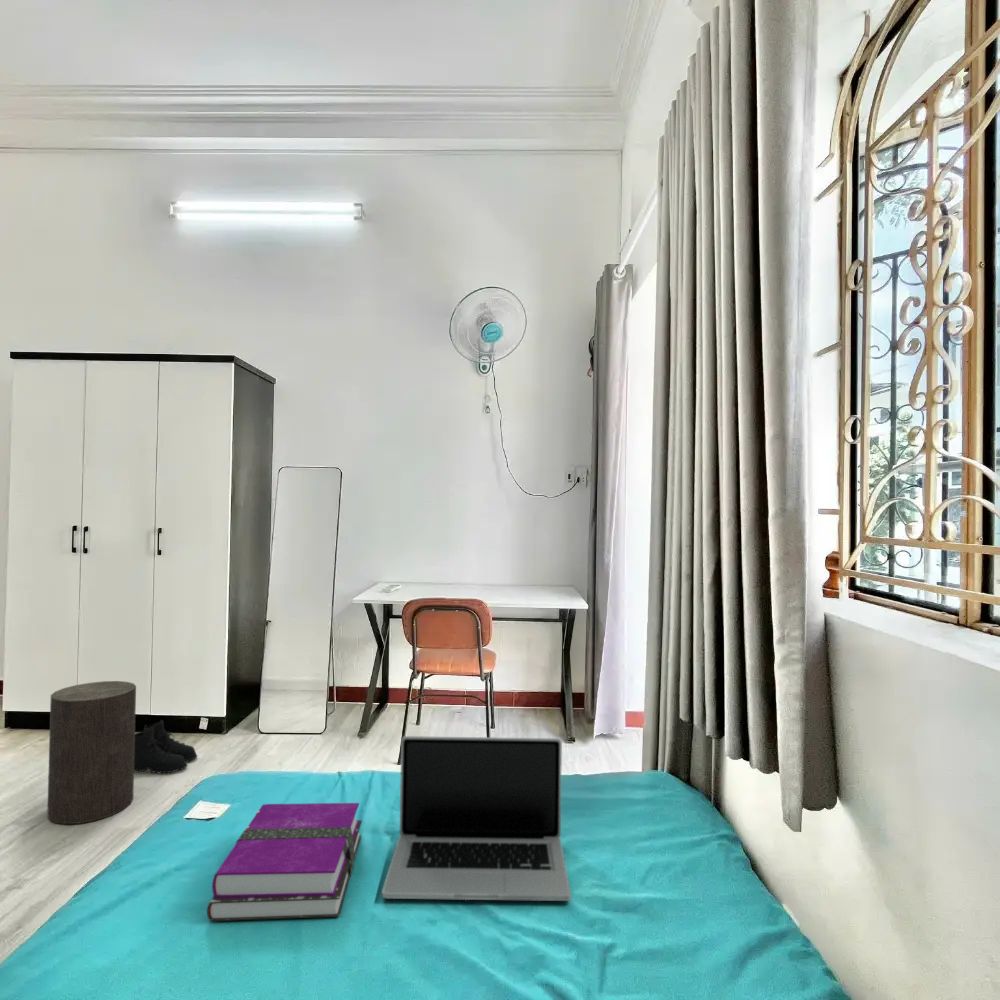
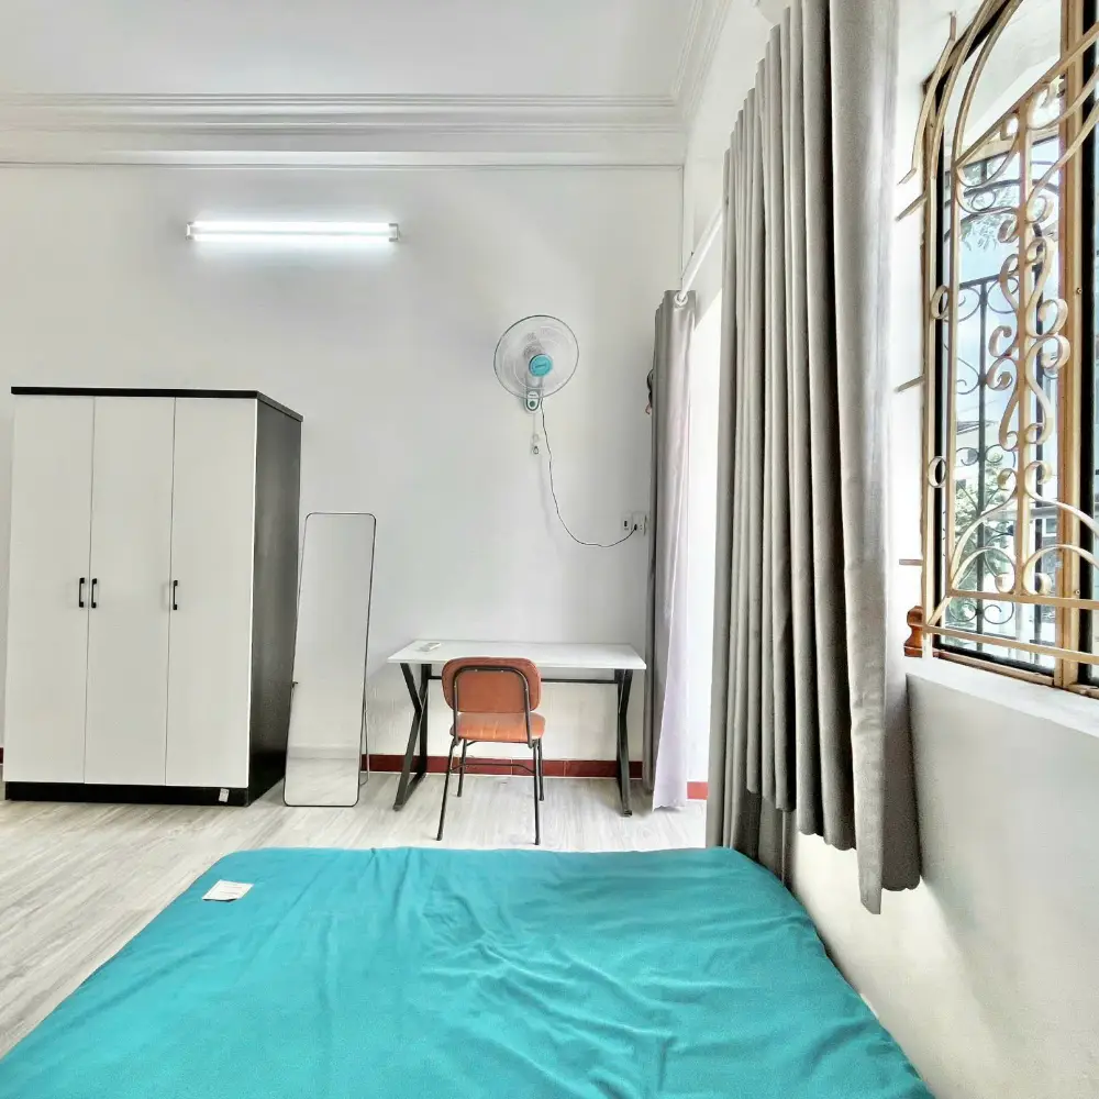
- hardback book (293, 853)
- boots (164, 744)
- laptop (479, 812)
- stool (93, 748)
